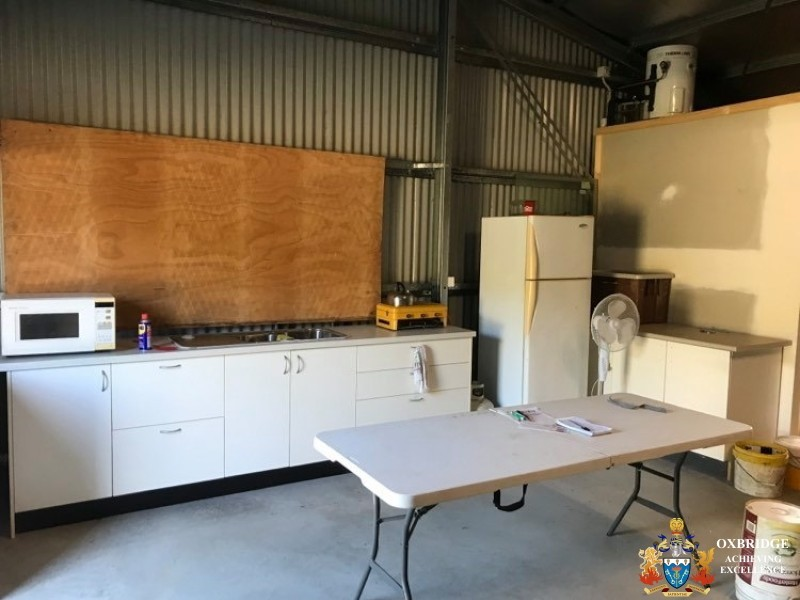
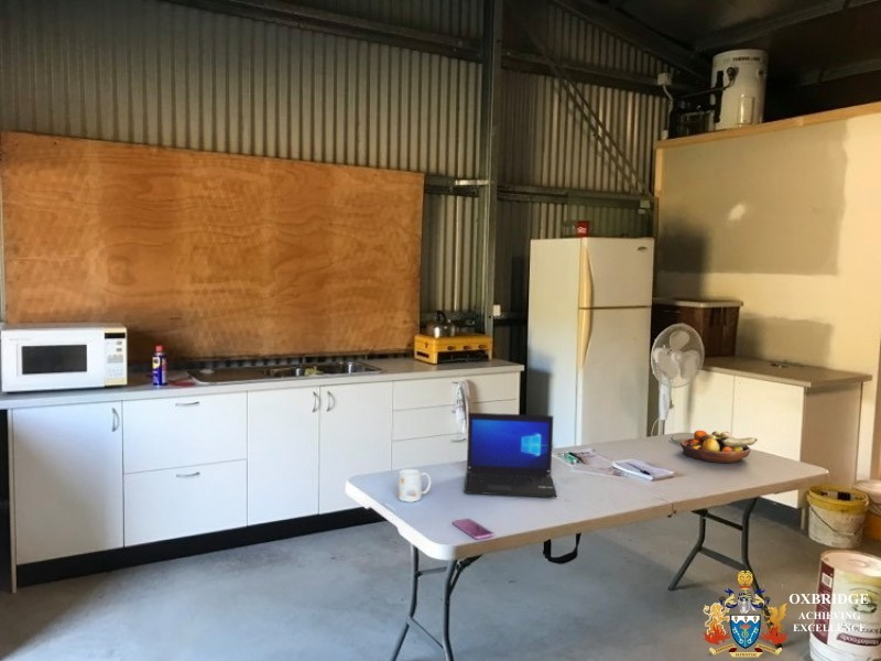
+ smartphone (472, 528)
+ laptop (510, 453)
+ mug (414, 484)
+ fruit bowl (716, 442)
